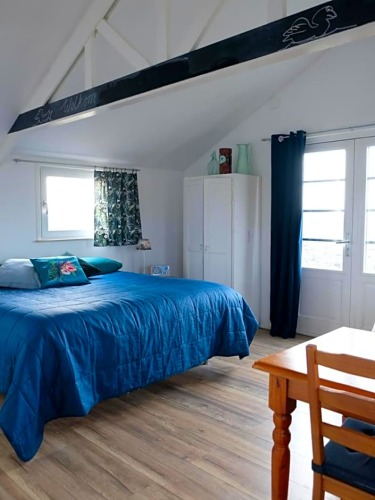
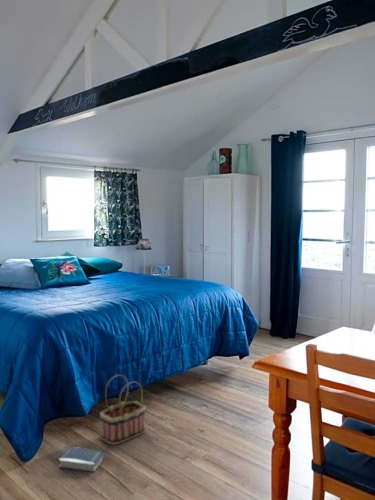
+ hardback book (82, 458)
+ basket (123, 406)
